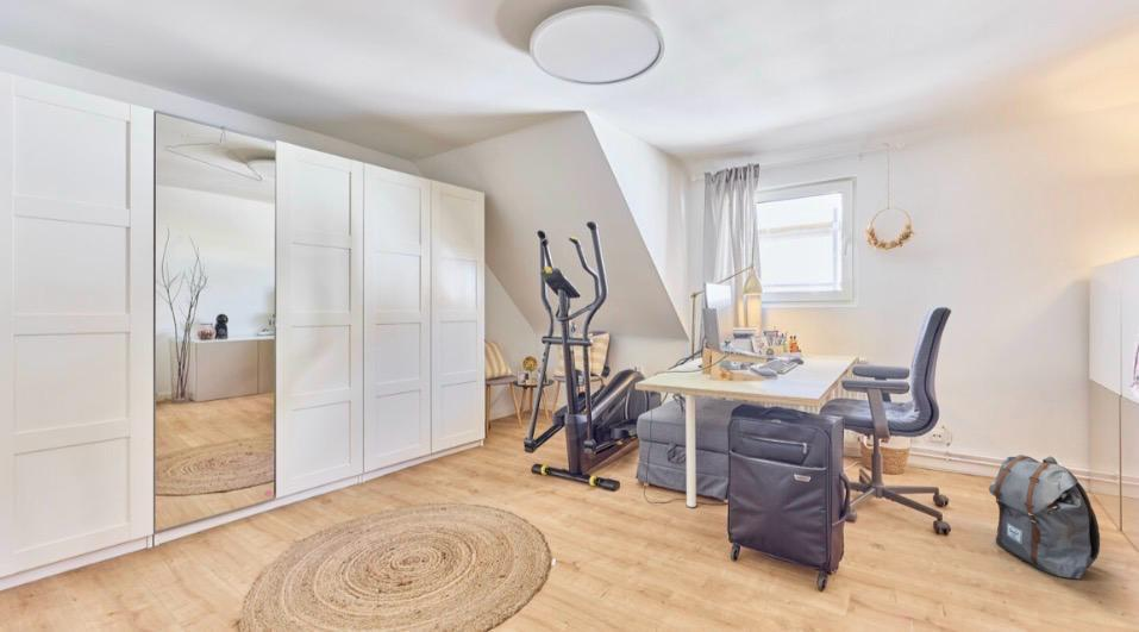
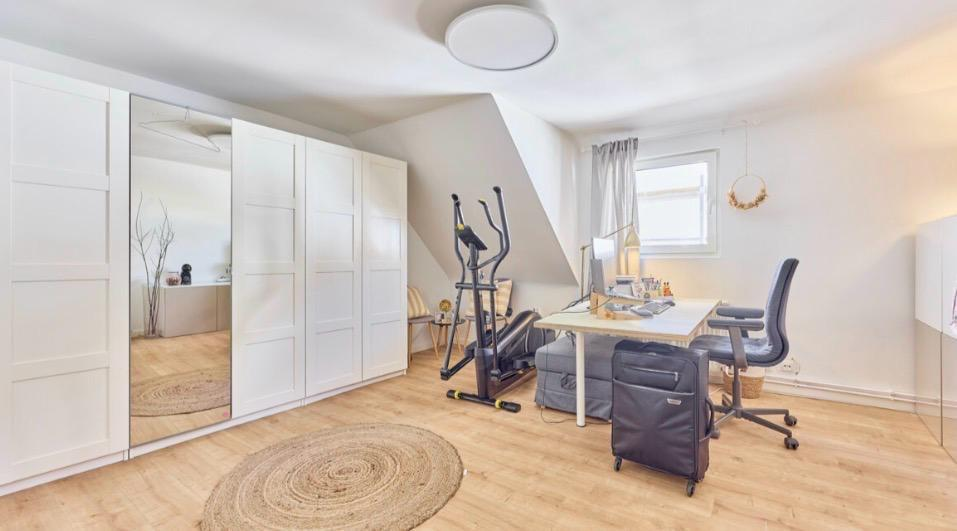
- backpack (1040, 507)
